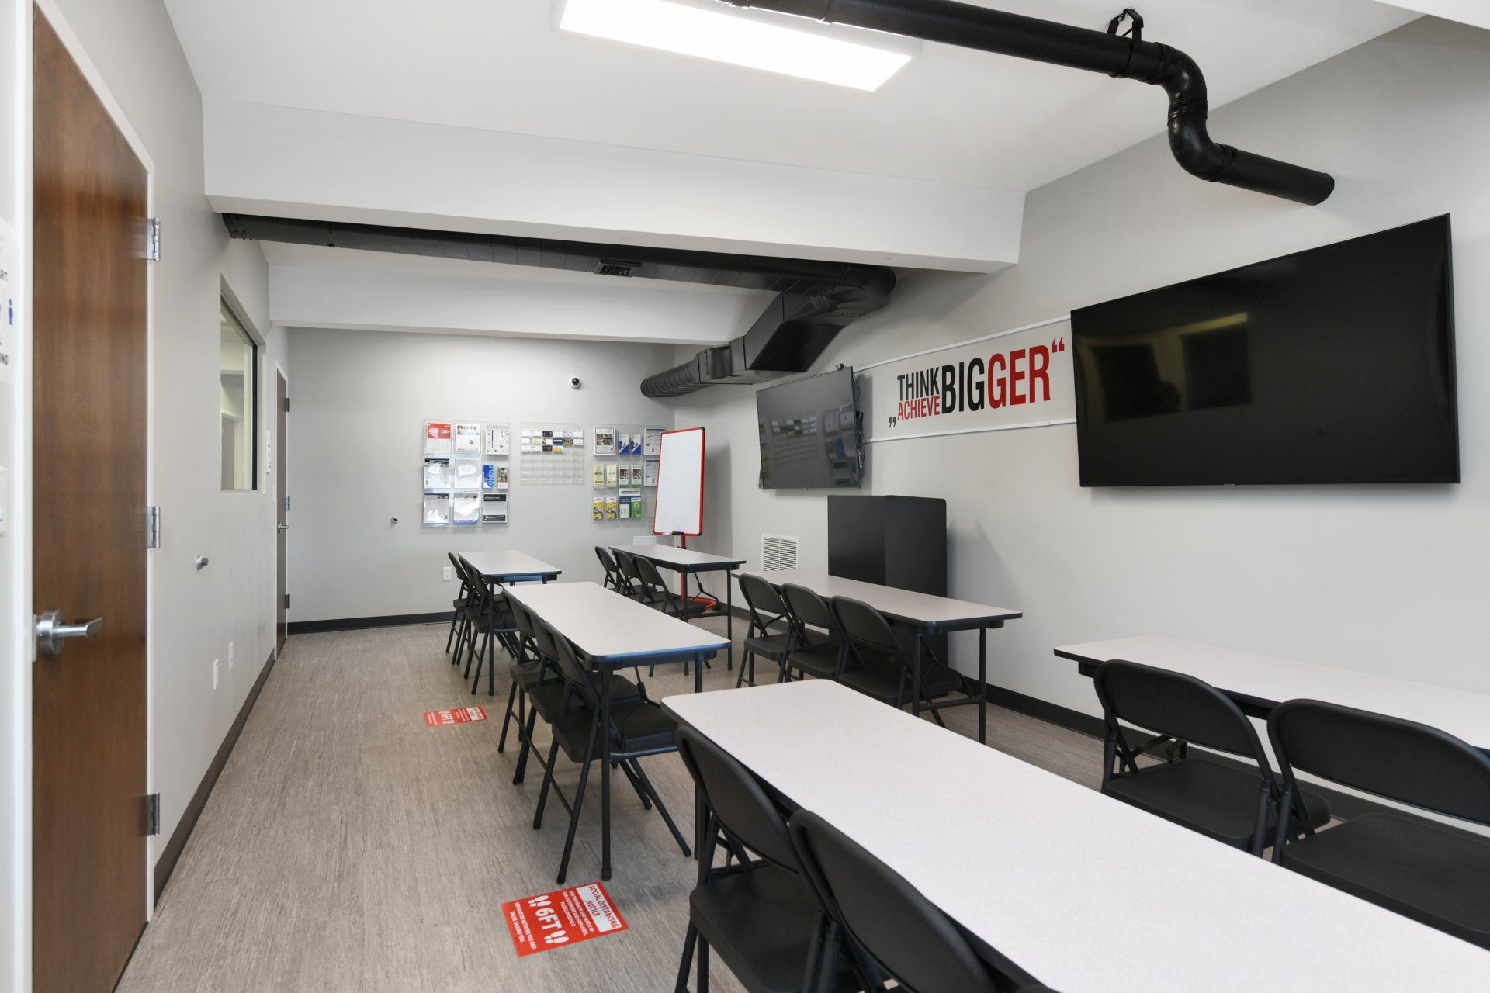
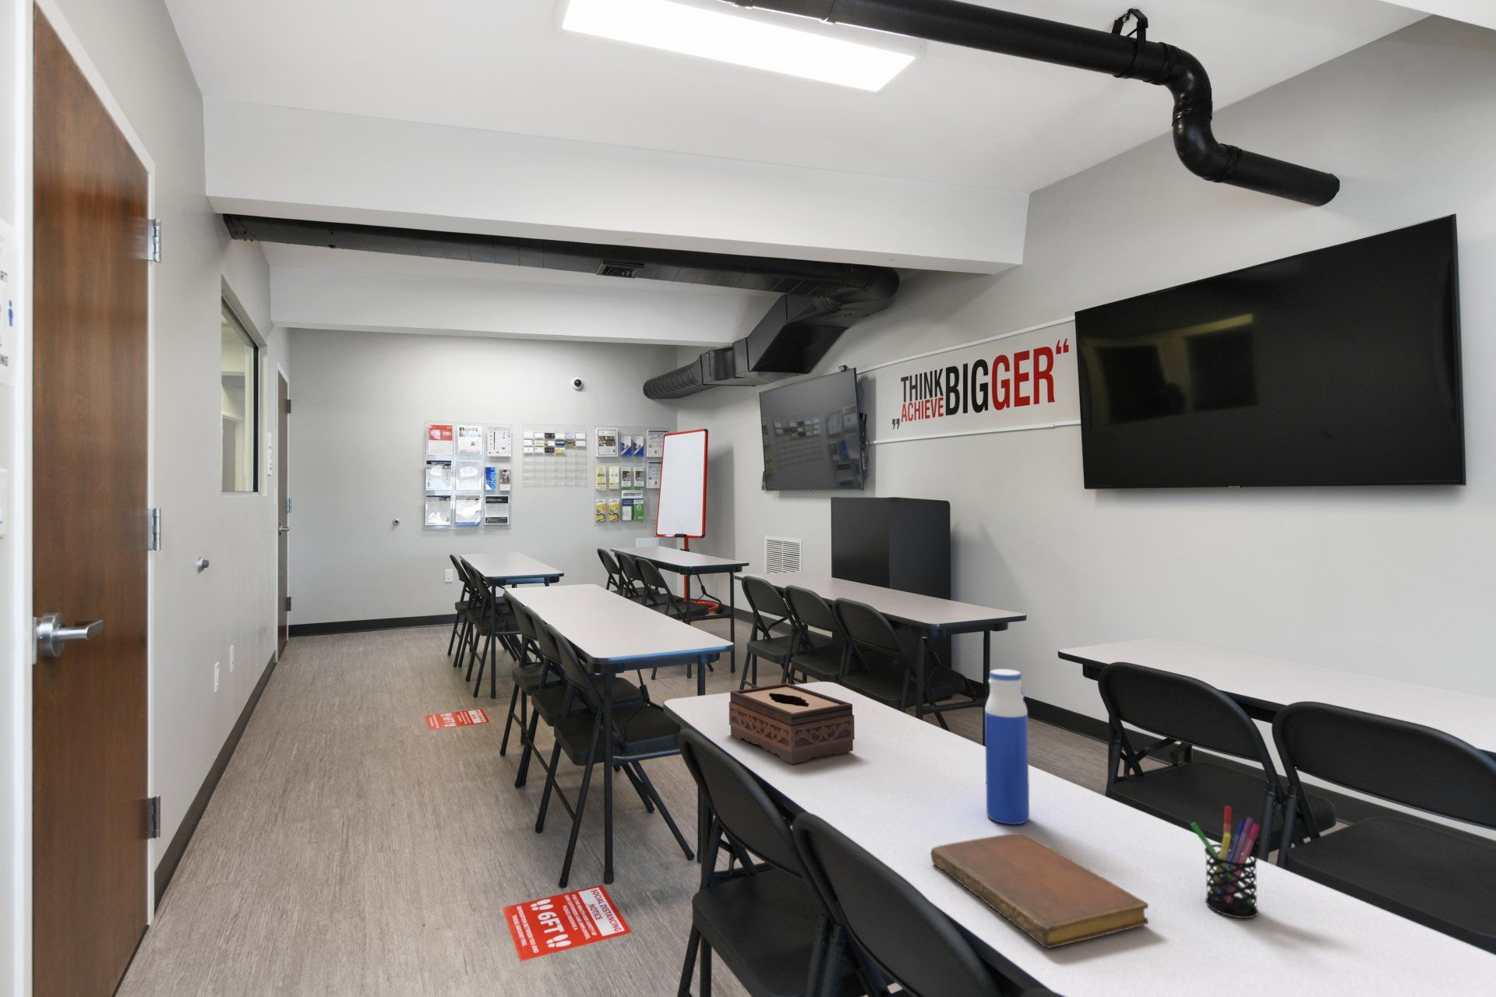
+ water bottle (1006, 743)
+ pen holder (1224, 858)
+ tissue box (789, 720)
+ notebook (1032, 881)
